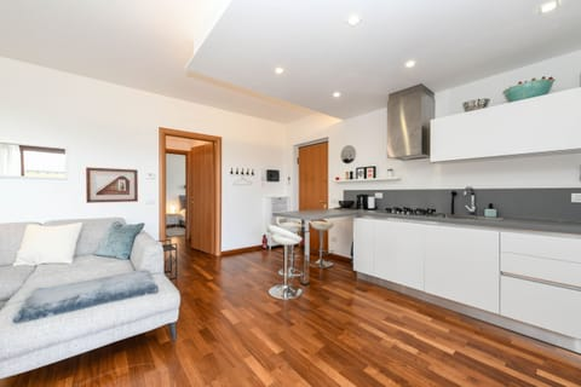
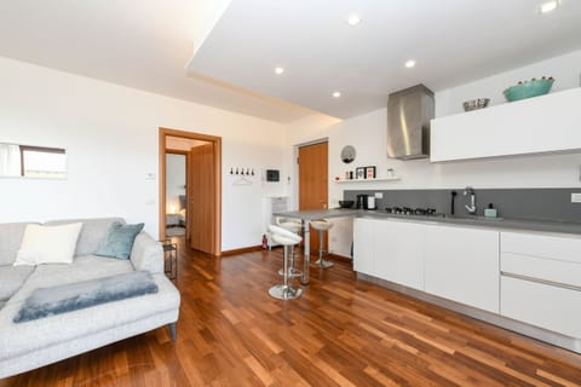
- picture frame (113, 185)
